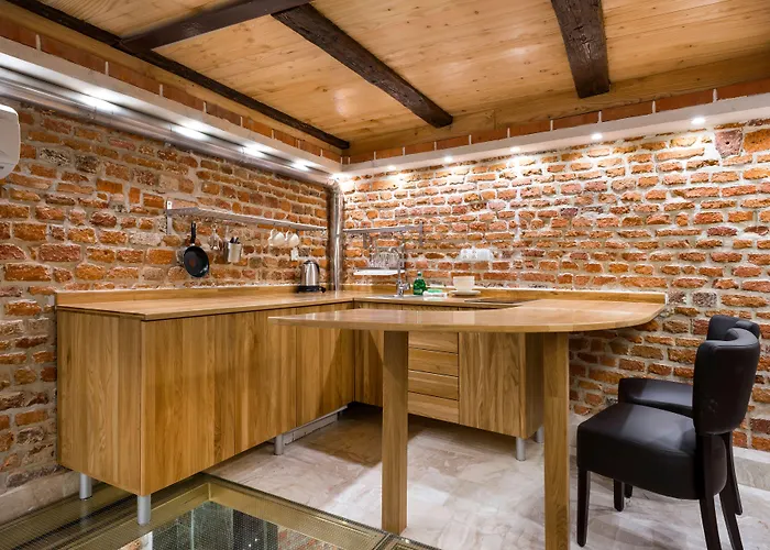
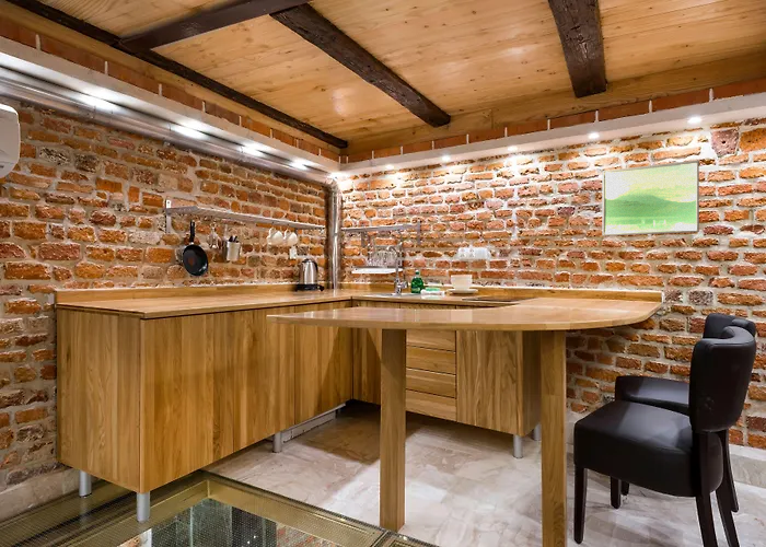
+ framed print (648, 199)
